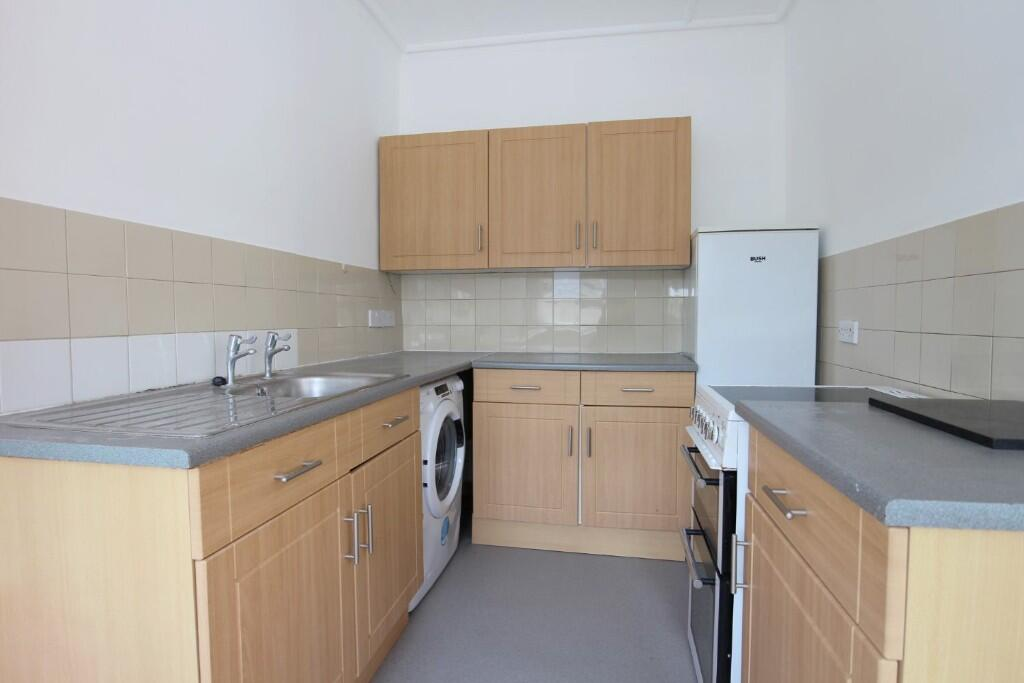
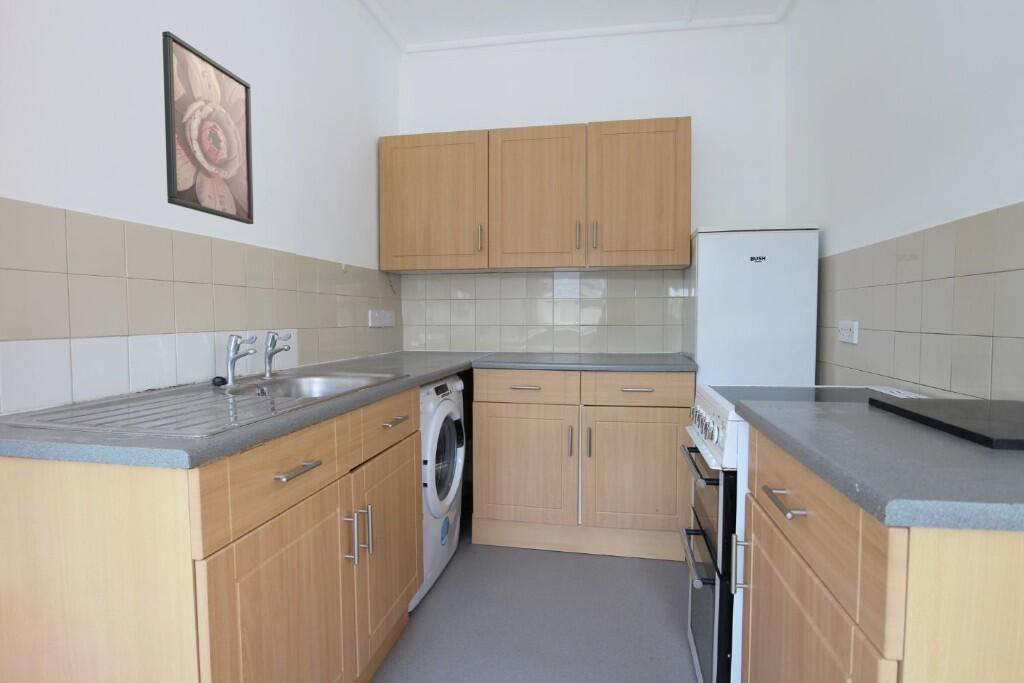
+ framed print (212, 138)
